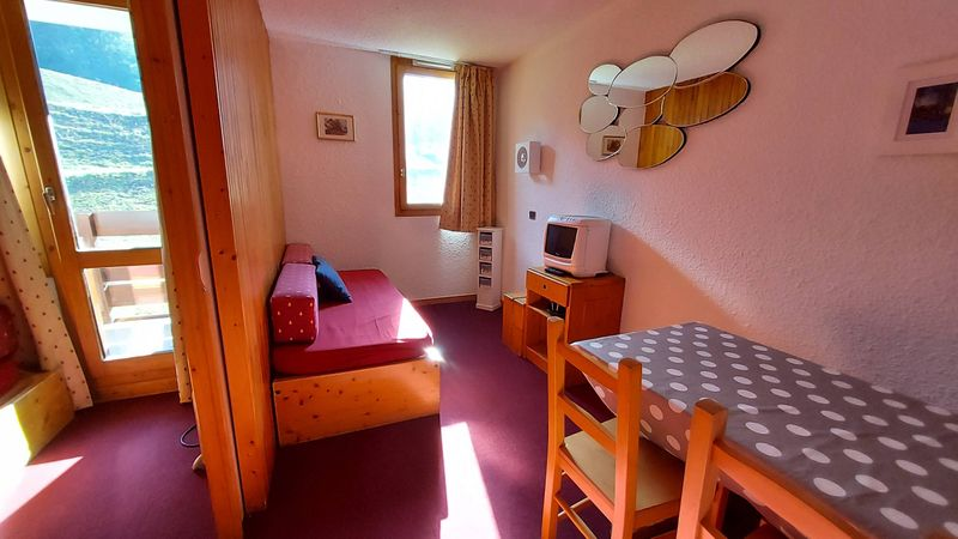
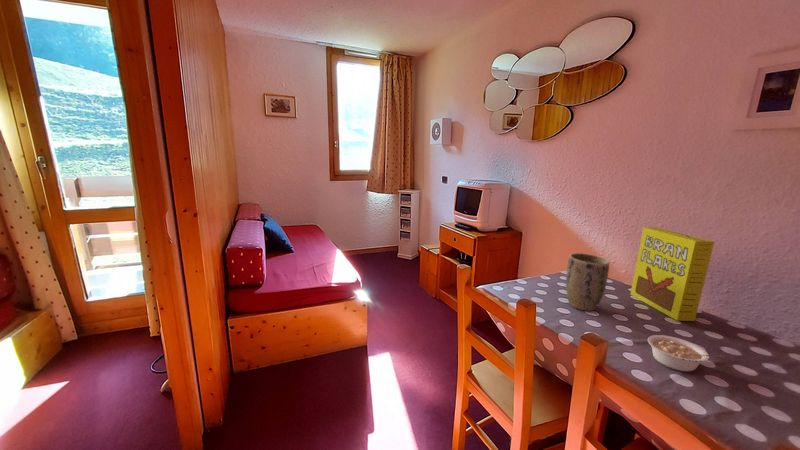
+ cereal box (667, 271)
+ legume (677, 353)
+ plant pot (585, 282)
